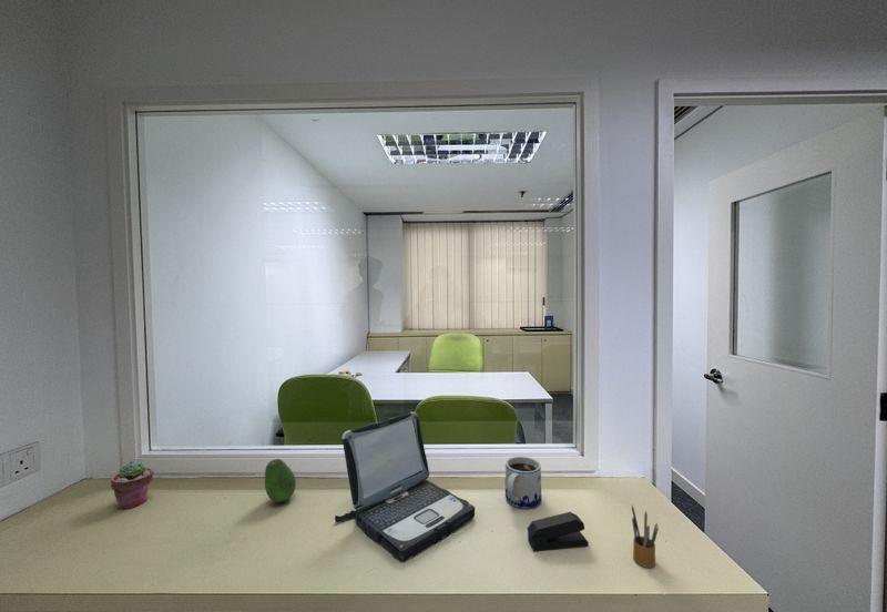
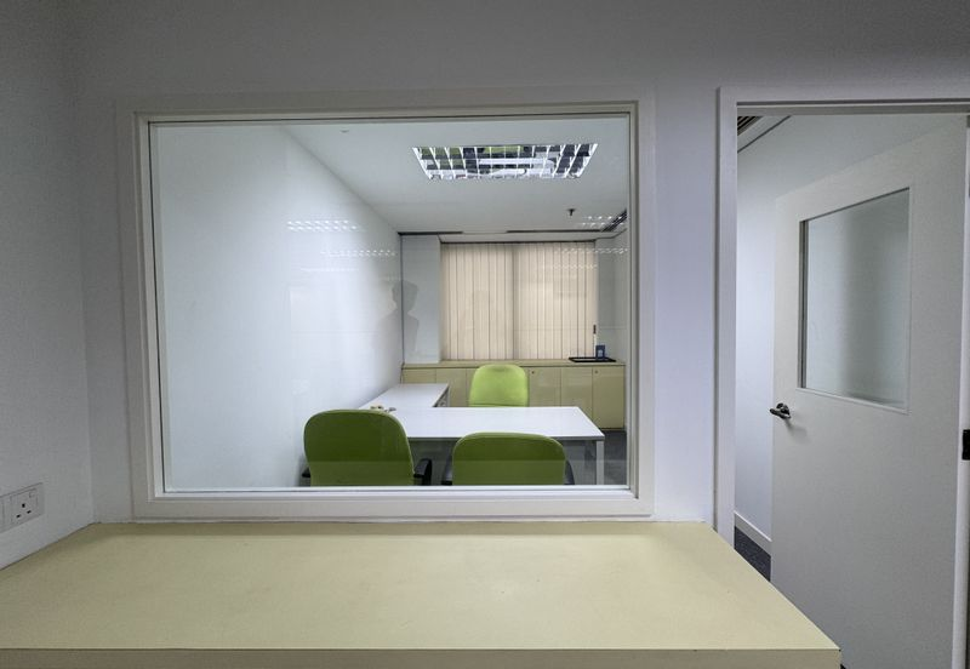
- potted succulent (132, 482)
- pencil box (642, 537)
- laptop (405, 473)
- fruit (281, 479)
- stapler (557, 530)
- mug (521, 483)
